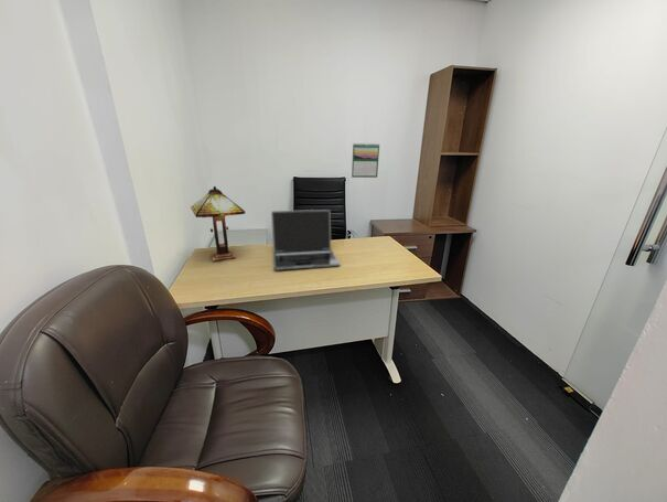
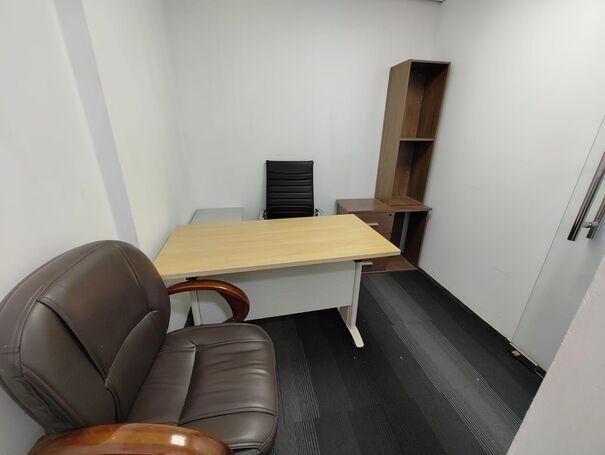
- calendar (365, 160)
- table lamp (218, 220)
- laptop (304, 237)
